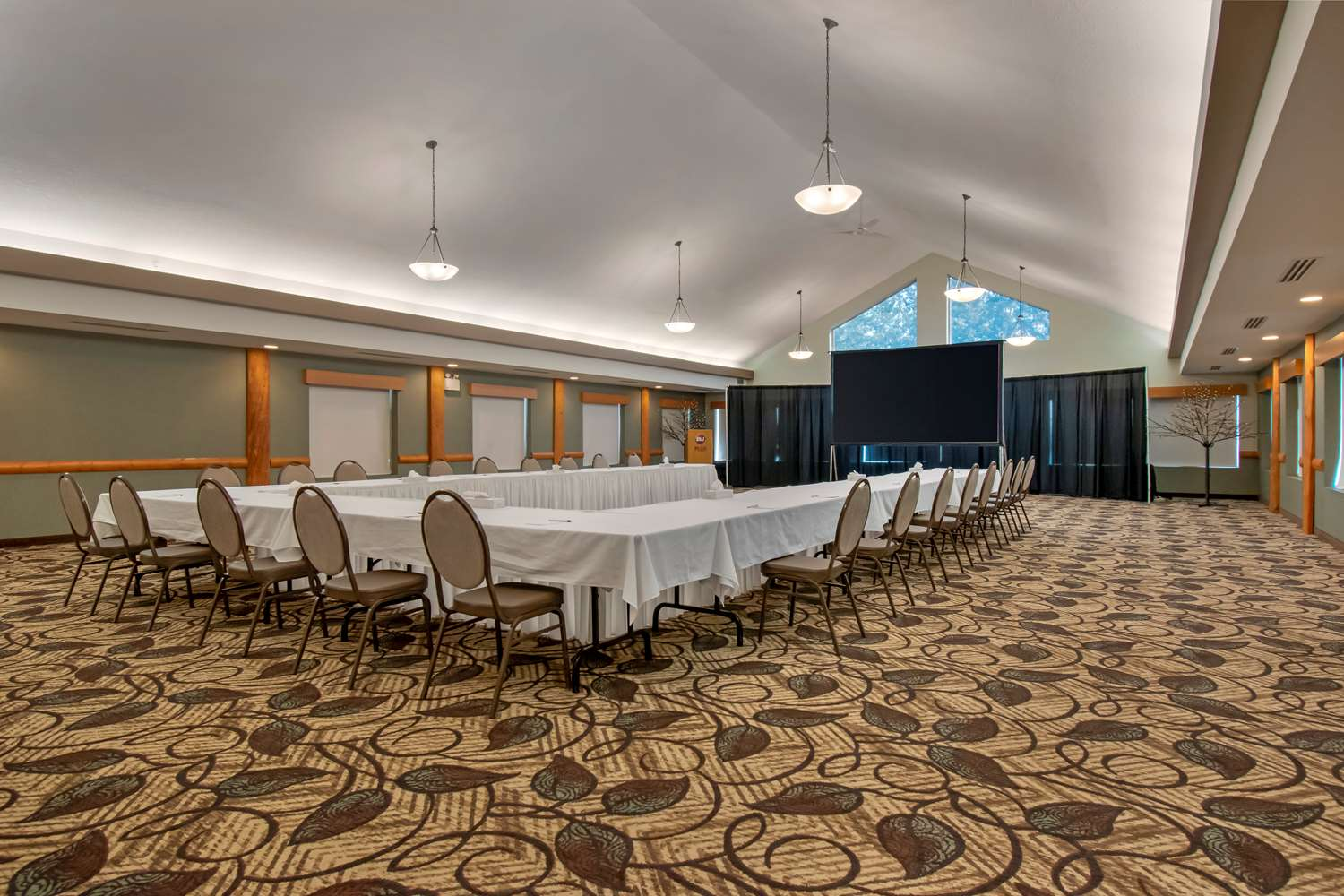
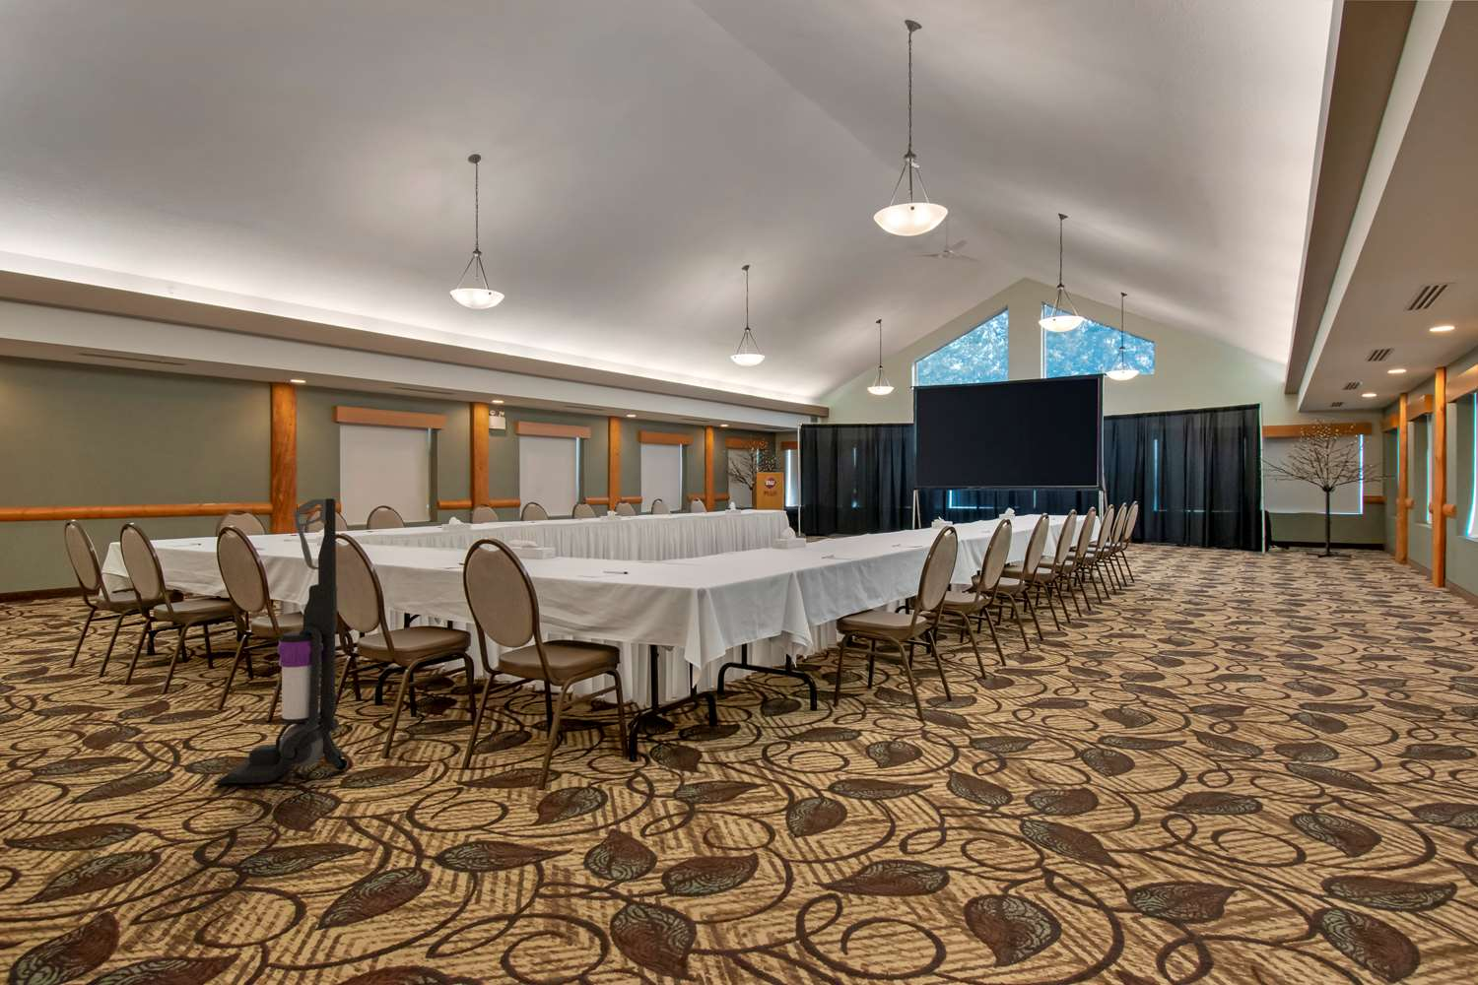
+ vacuum cleaner (289, 635)
